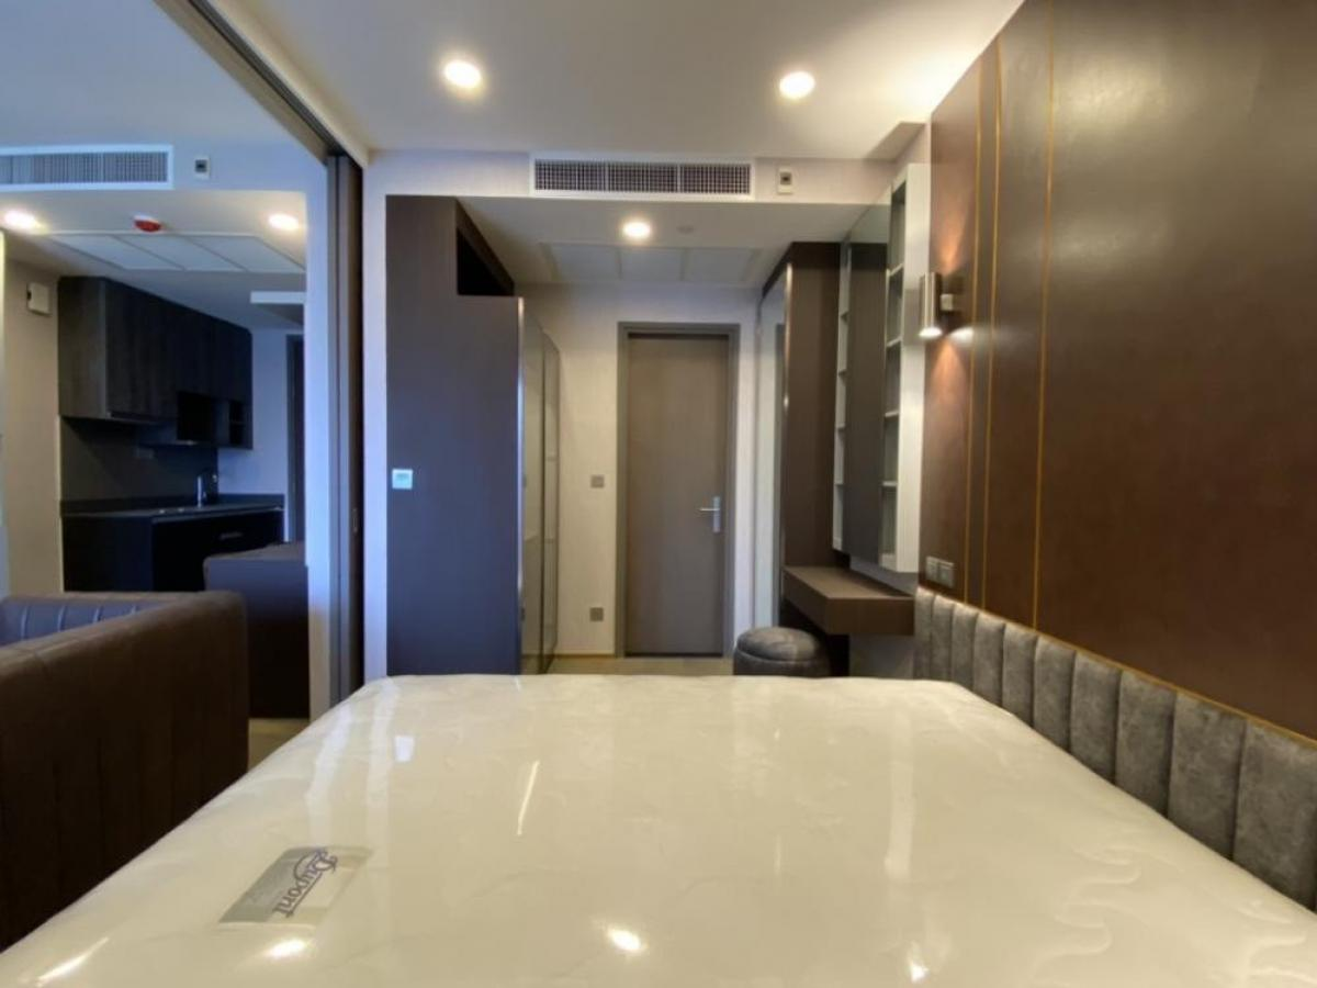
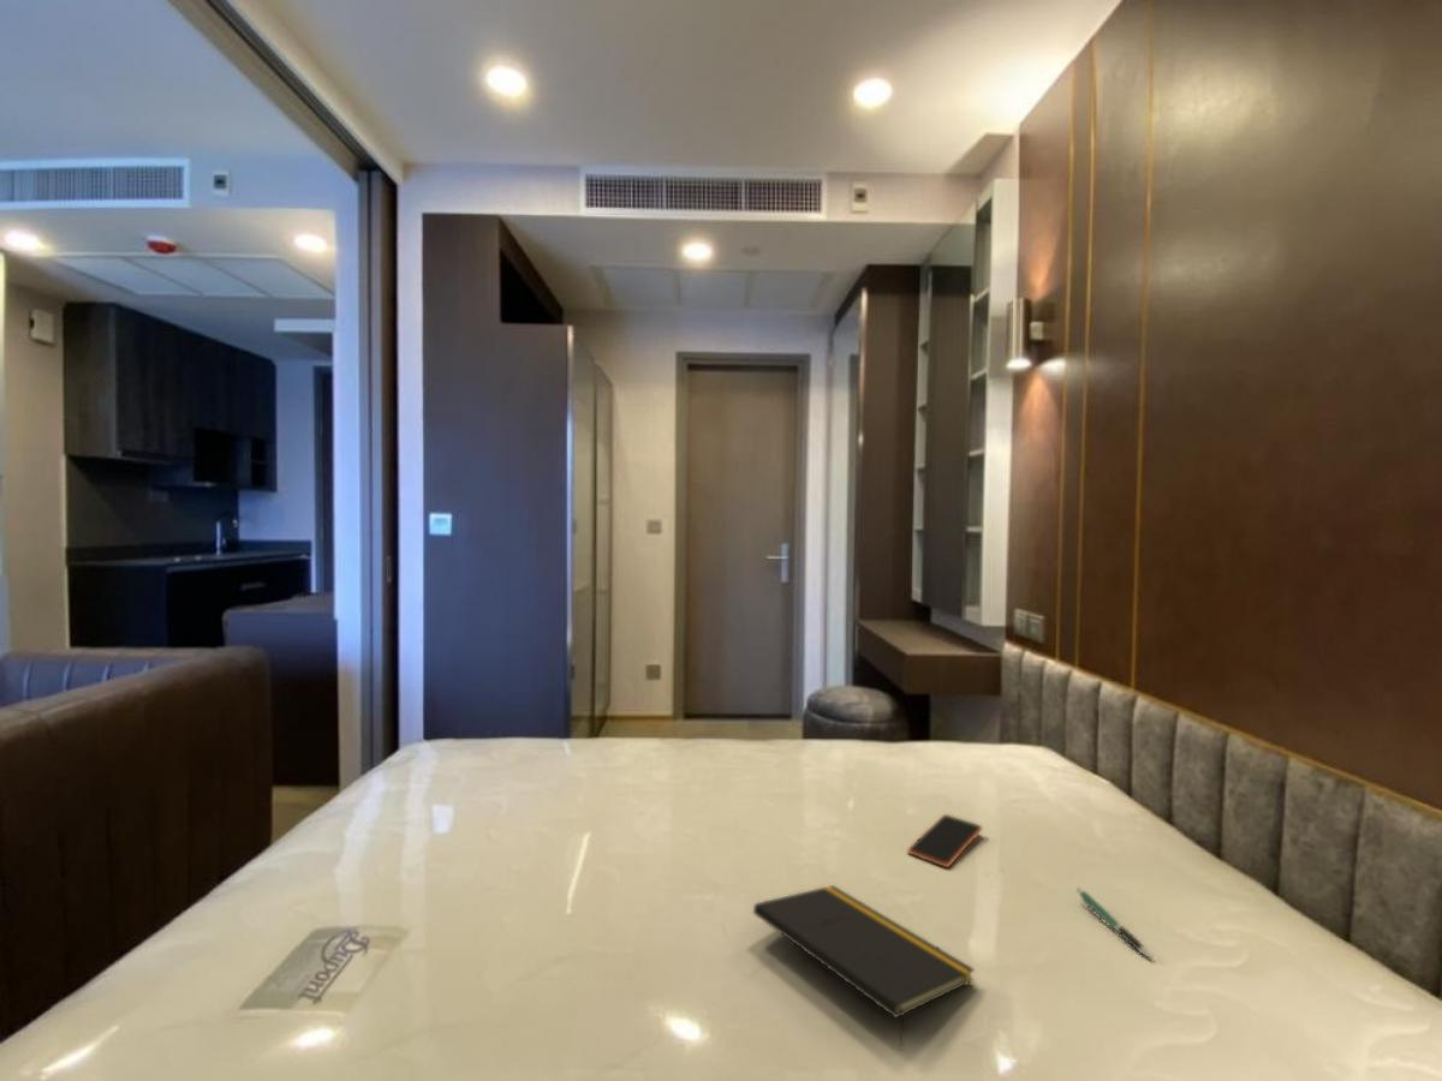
+ pen (1110, 920)
+ smartphone (946, 838)
+ notepad (858, 939)
